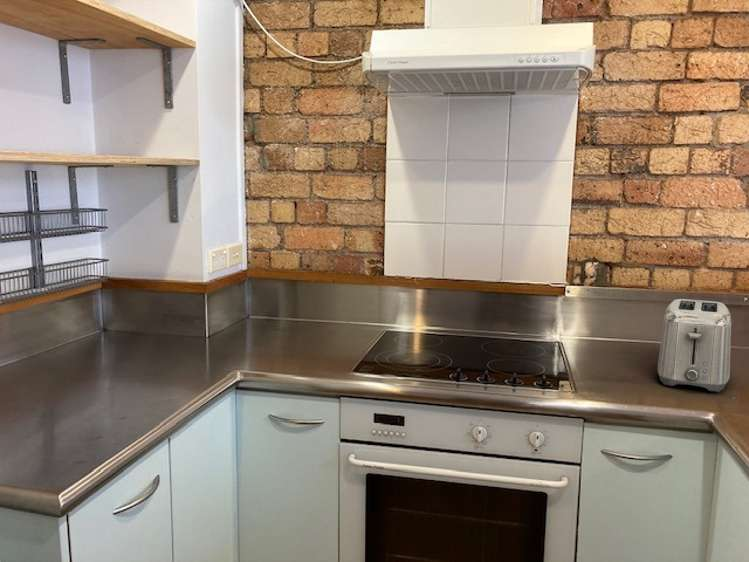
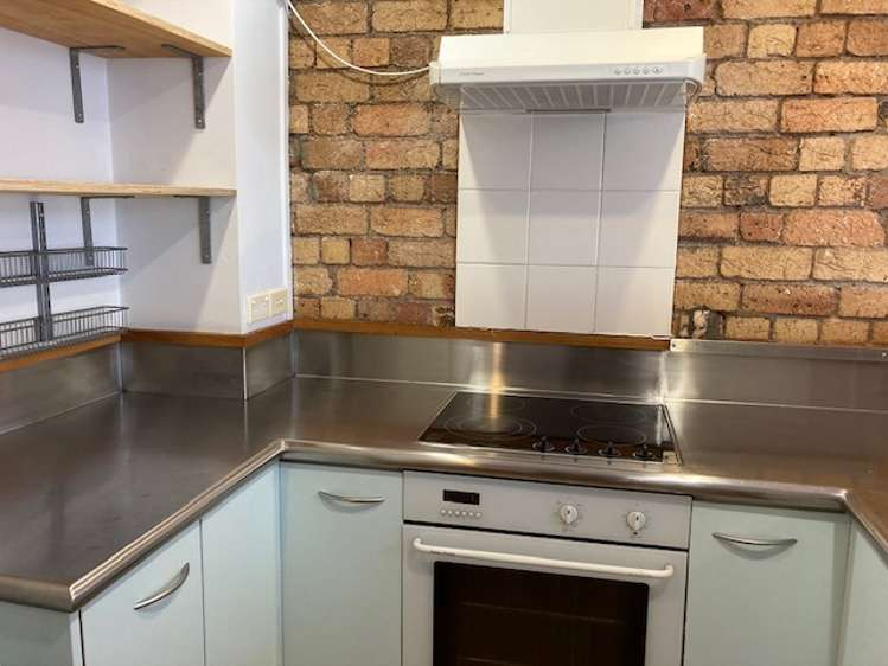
- toaster (695, 341)
